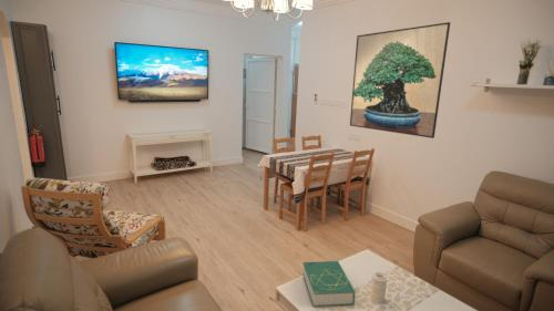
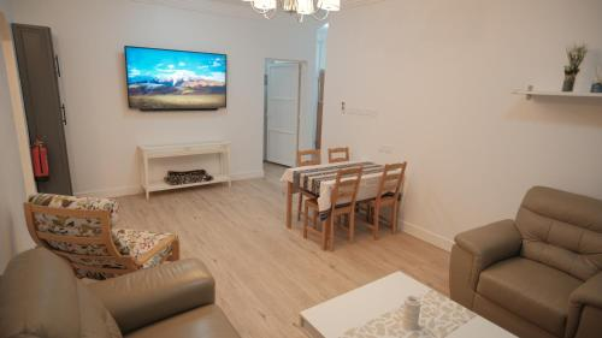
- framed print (391, 82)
- book (326, 281)
